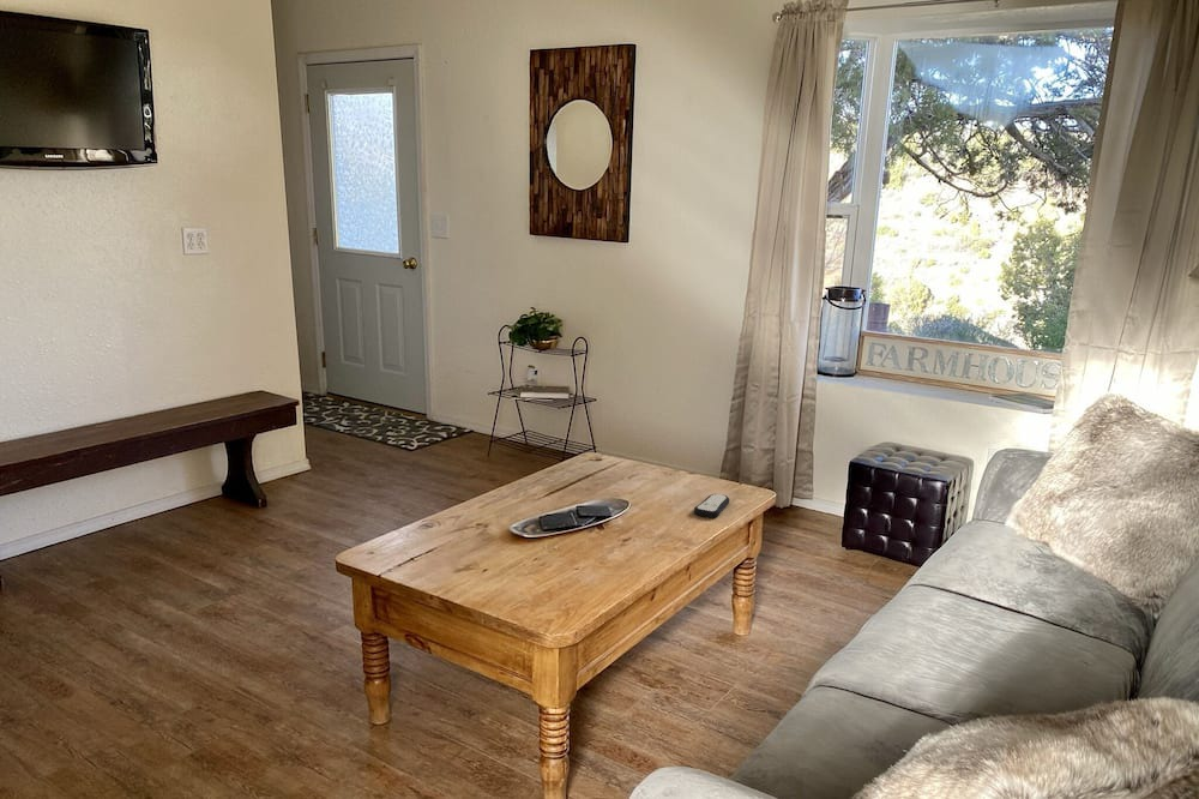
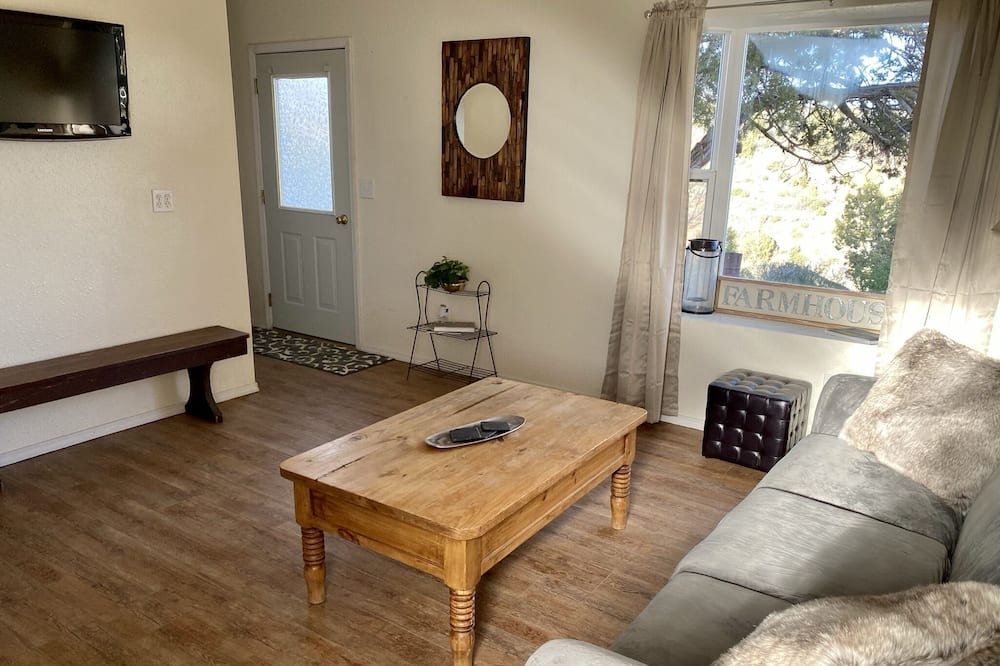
- remote control (712, 504)
